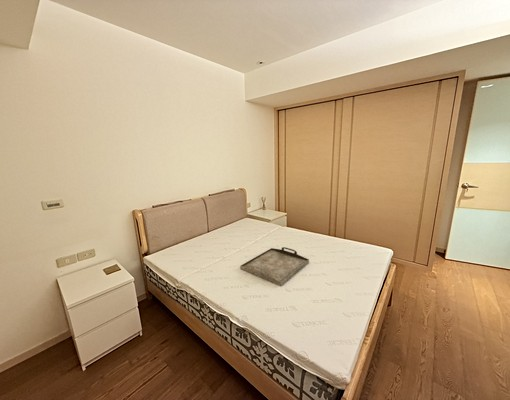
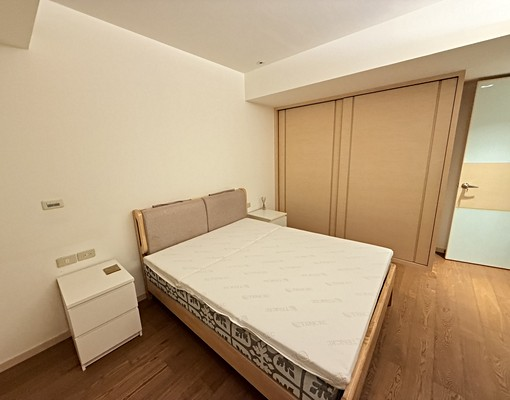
- serving tray (275, 261)
